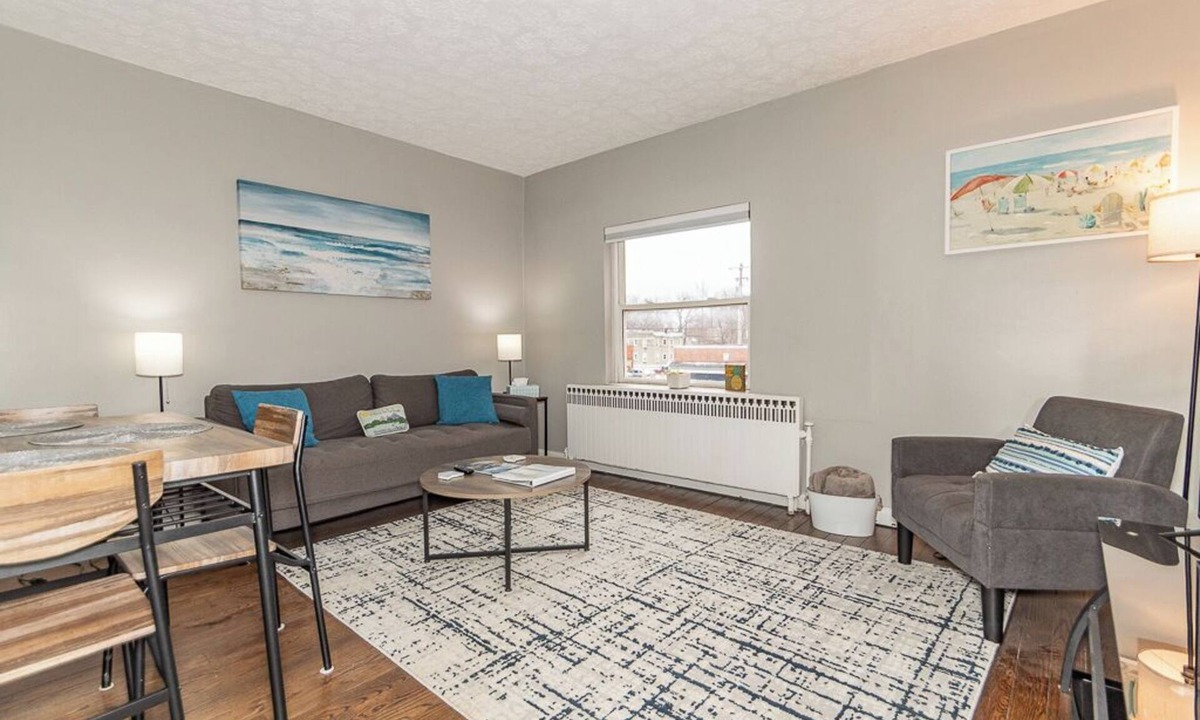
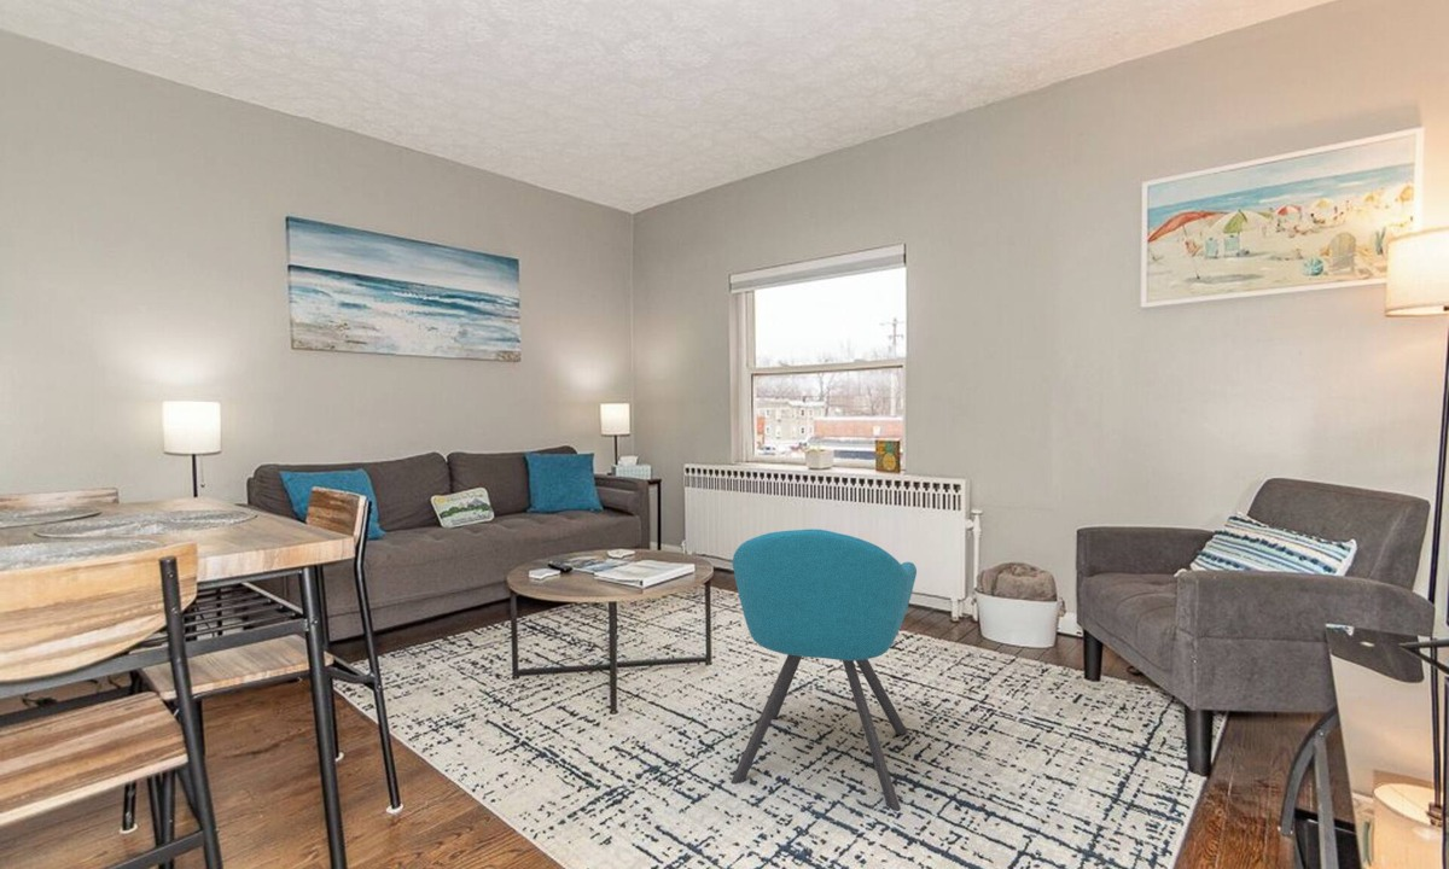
+ chair (822, 638)
